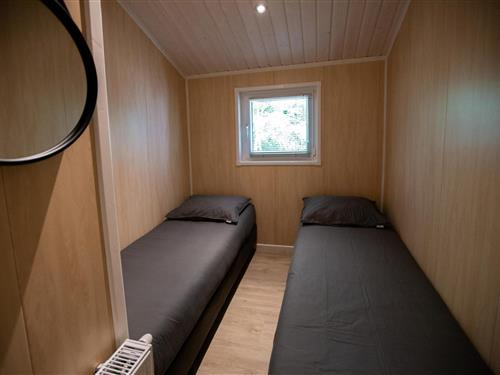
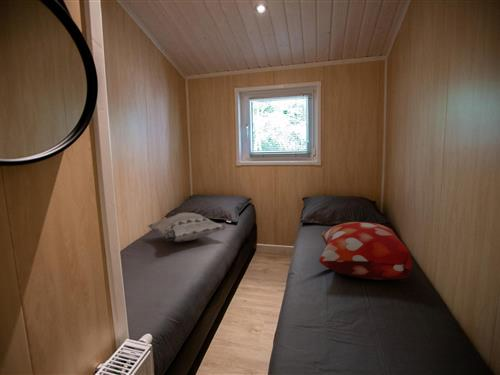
+ decorative pillow (185, 226)
+ decorative pillow (359, 248)
